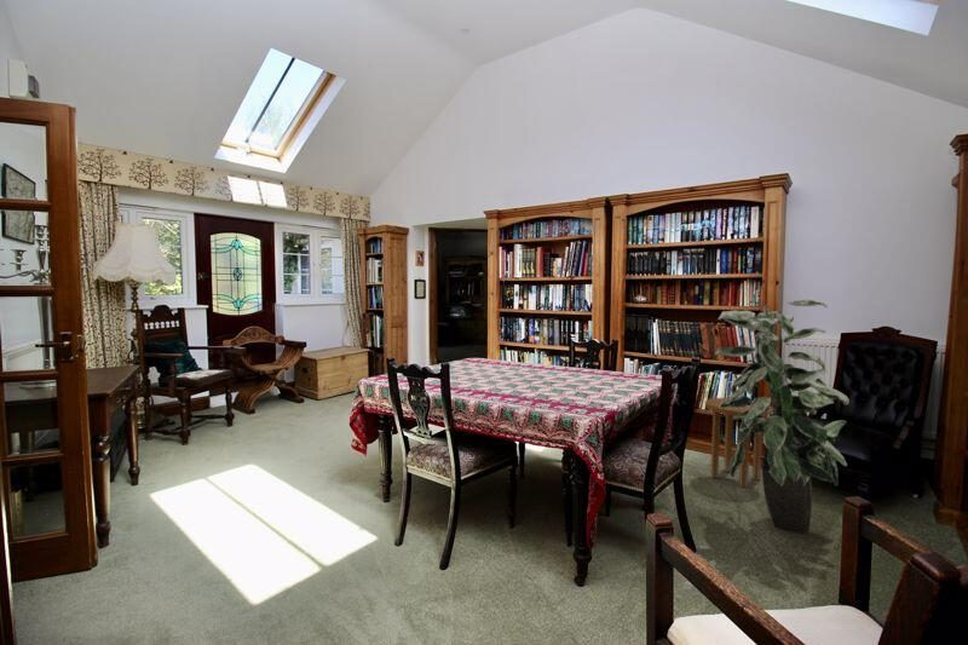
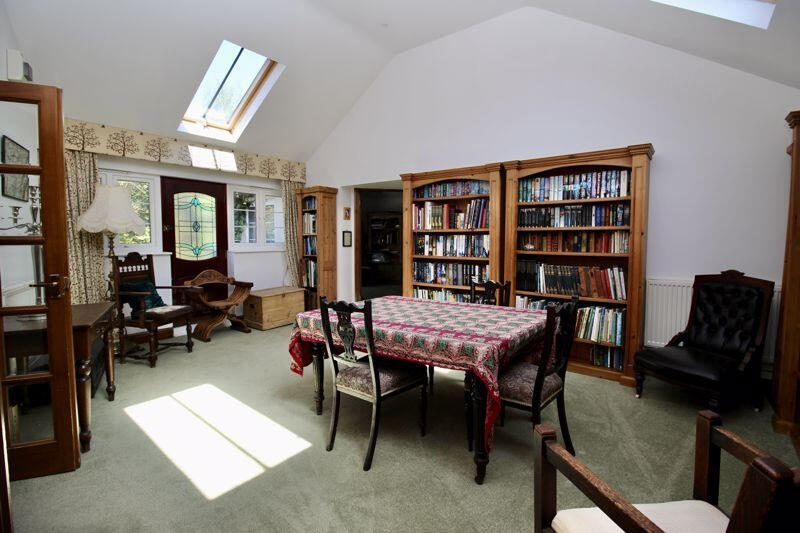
- side table (732, 439)
- indoor plant (783, 414)
